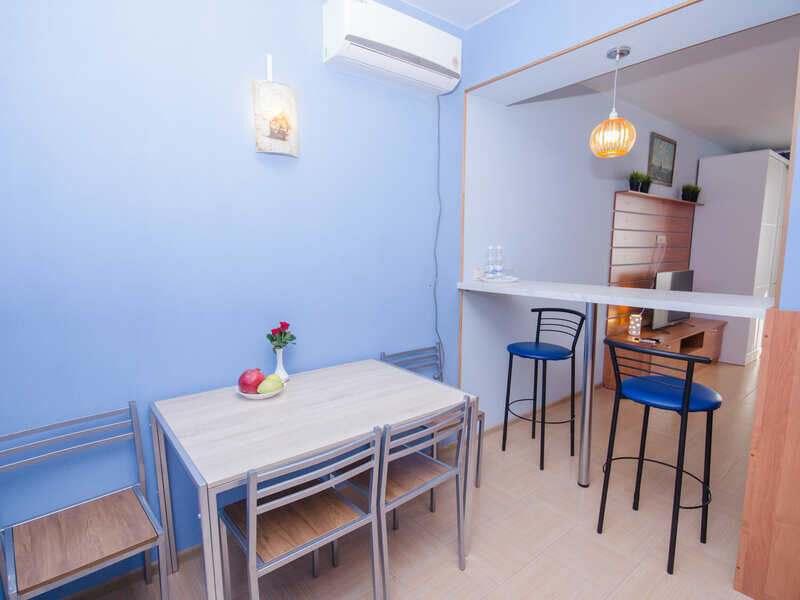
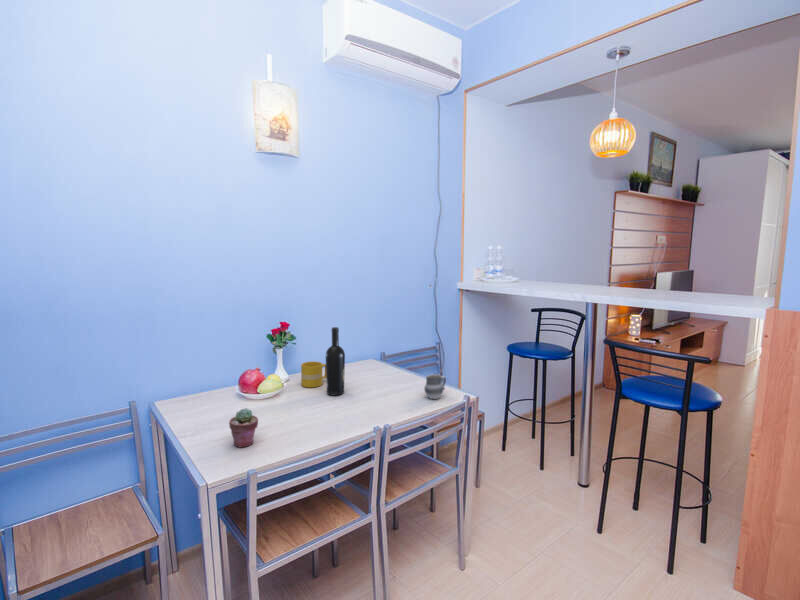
+ cup (435, 386)
+ mug (315, 373)
+ wine bottle (335, 360)
+ potted succulent (243, 426)
